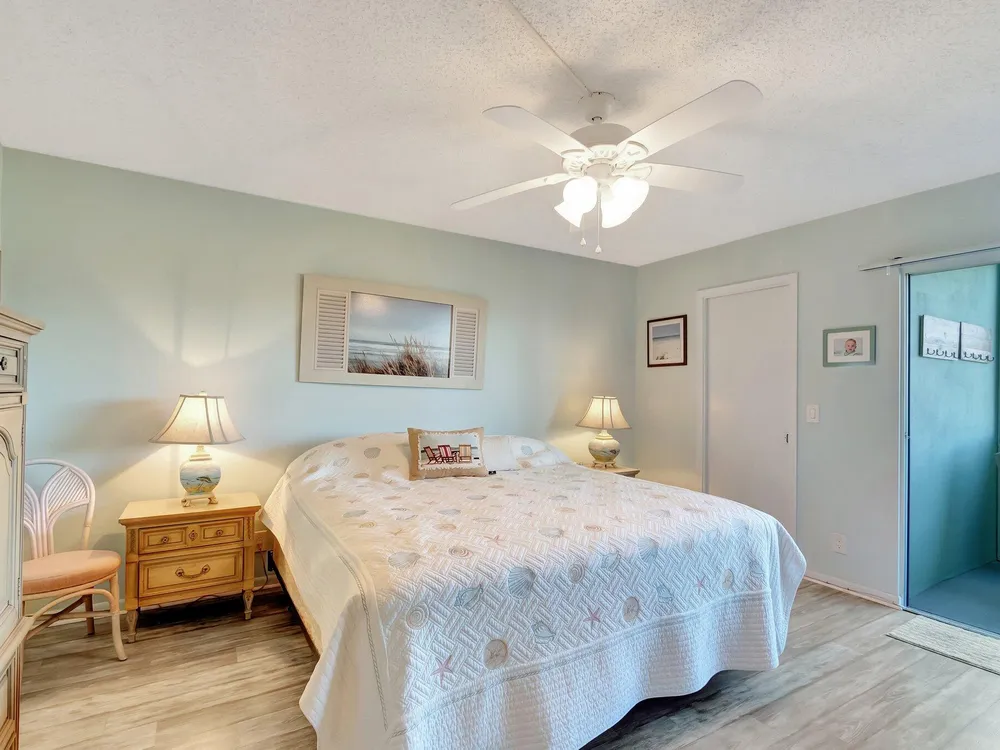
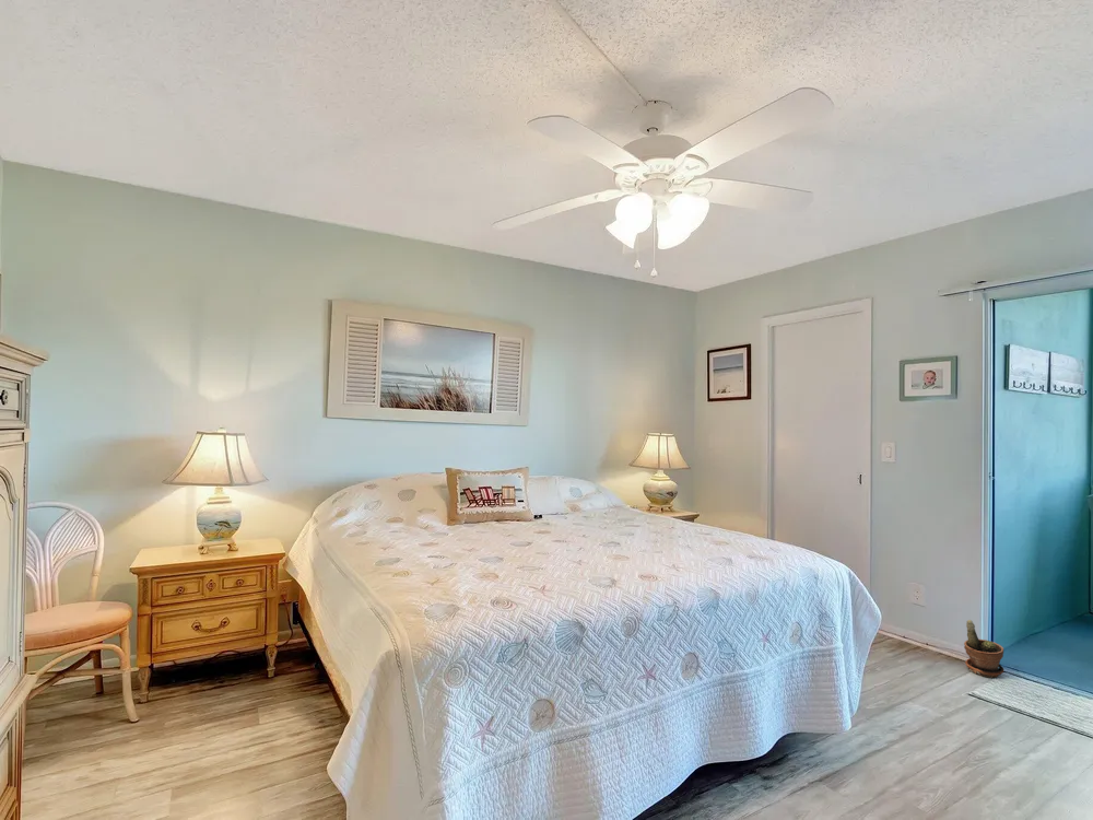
+ potted plant (984, 647)
